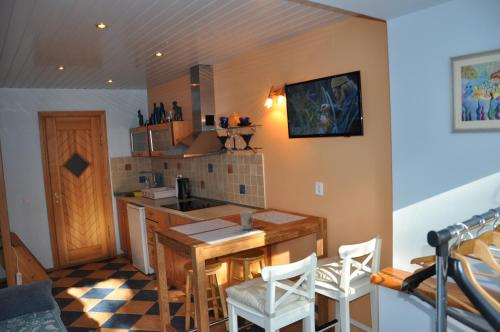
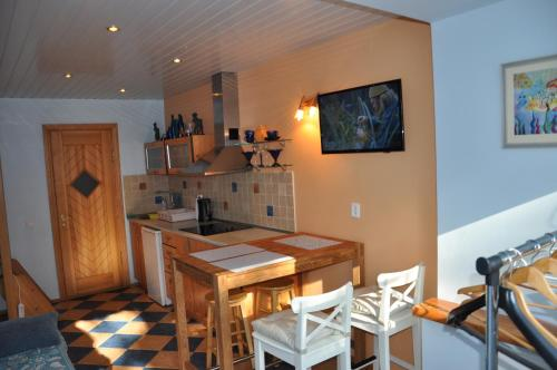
- mug (249, 220)
